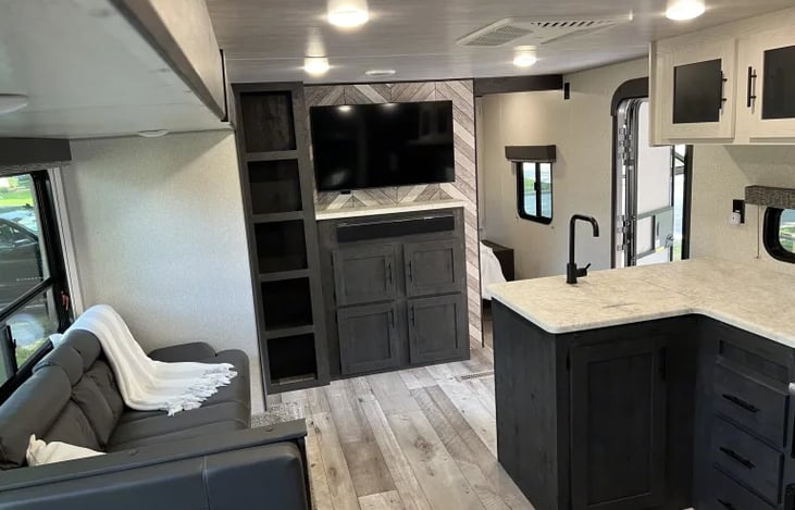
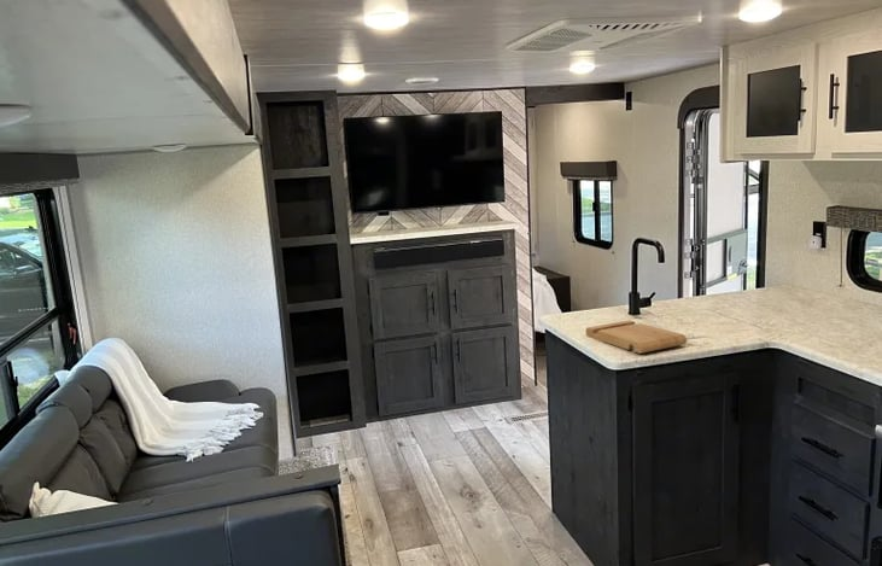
+ cutting board (633, 335)
